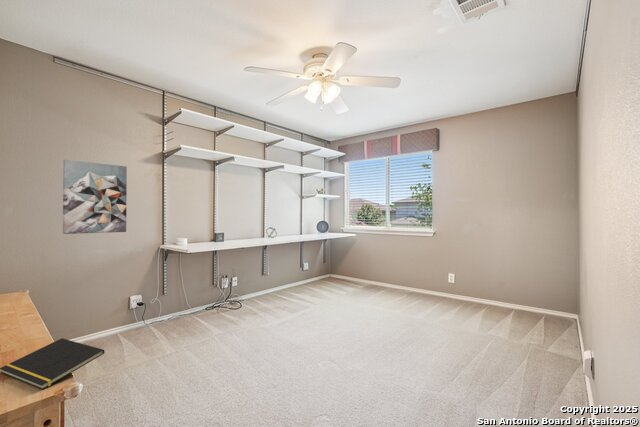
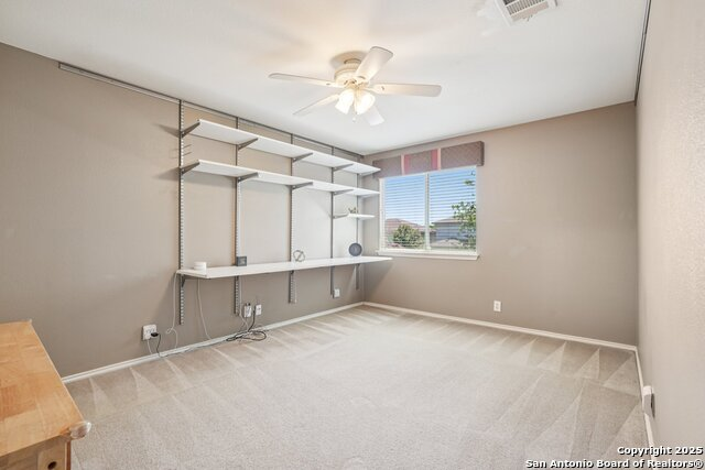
- notepad (53, 360)
- wall art (96, 198)
